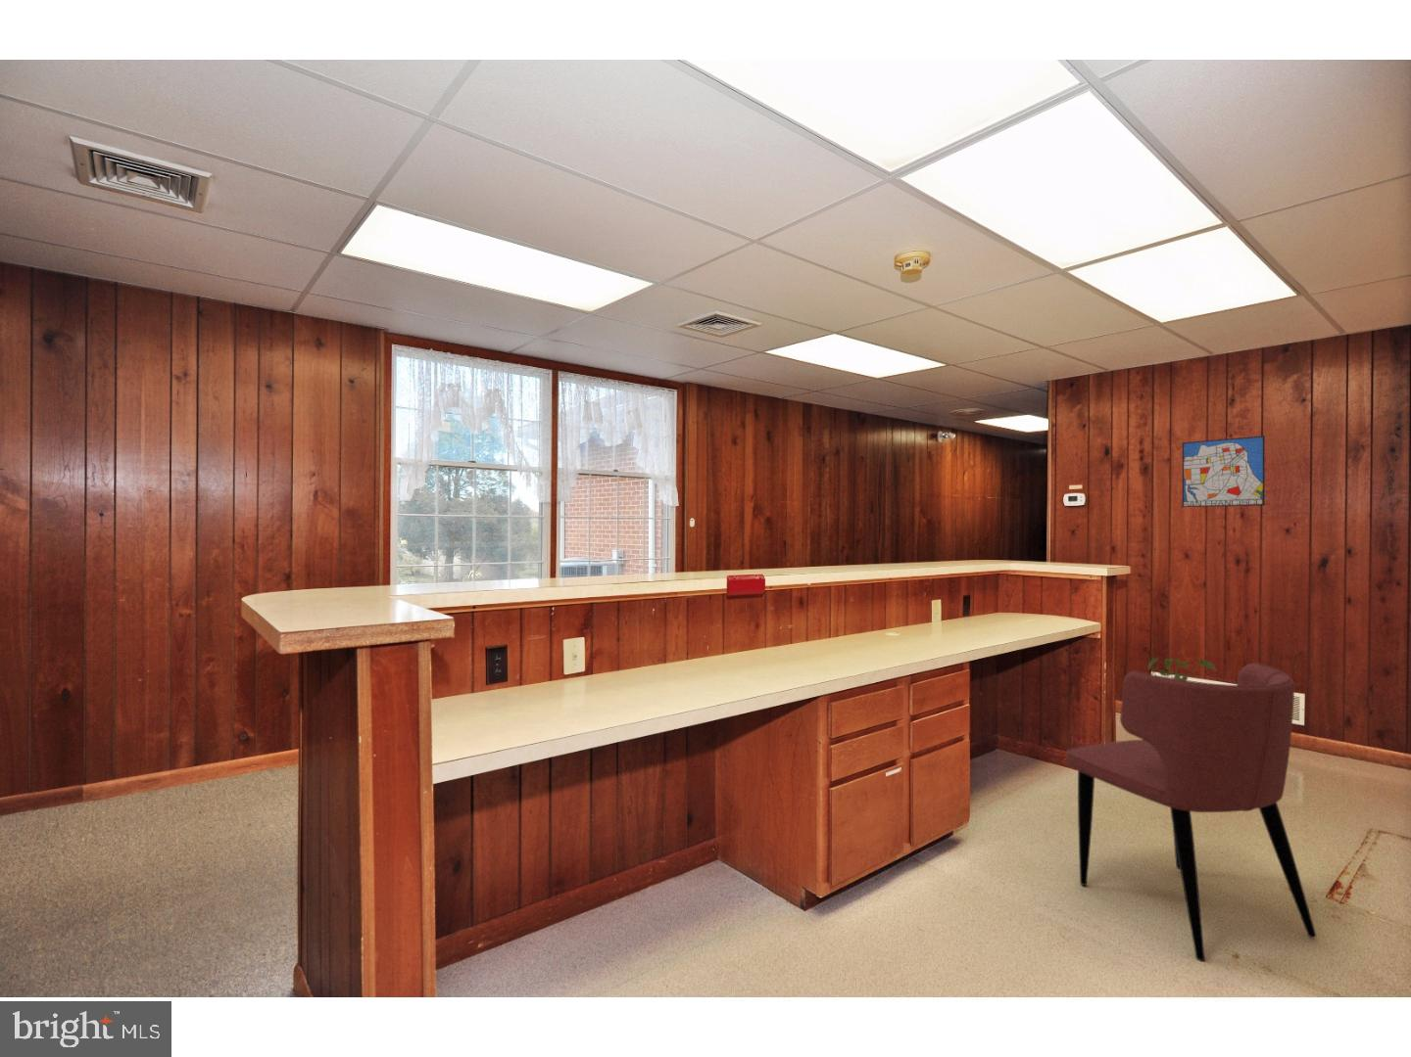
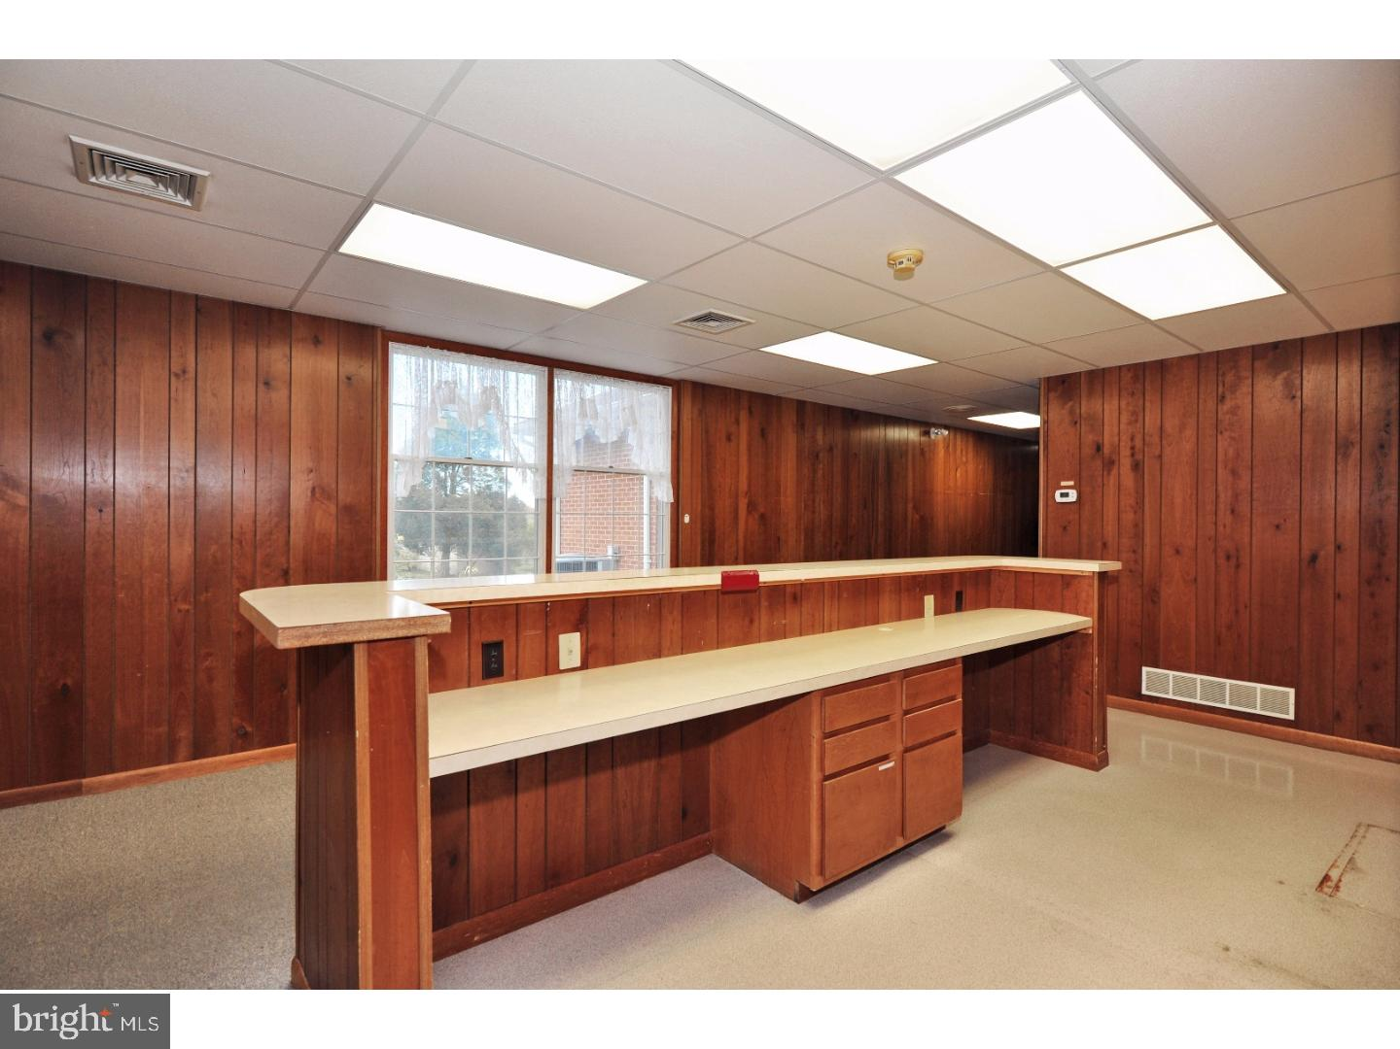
- wall art (1222, 473)
- dining chair (1181, 784)
- house plant (1179, 680)
